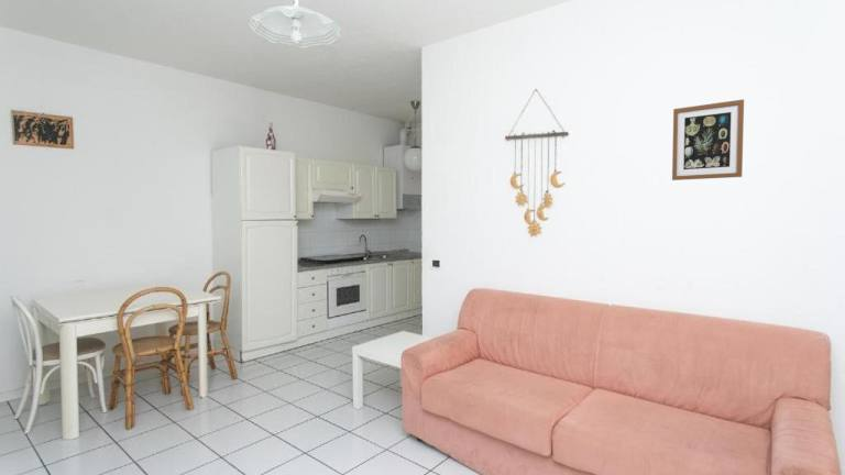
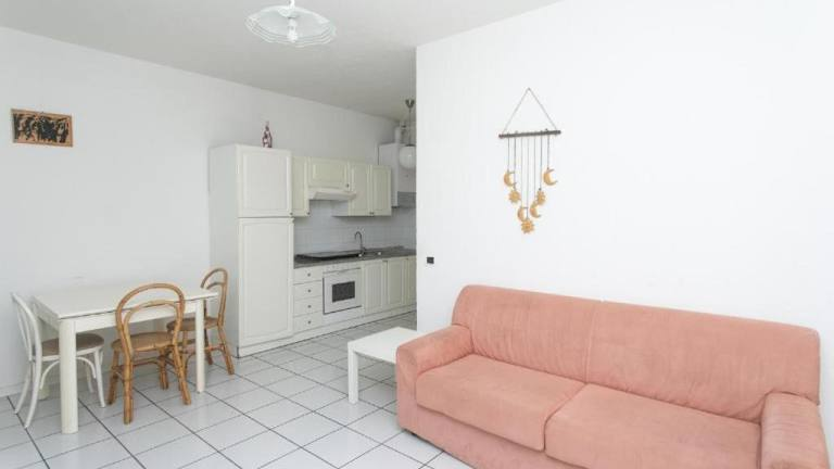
- wall art (706, 141)
